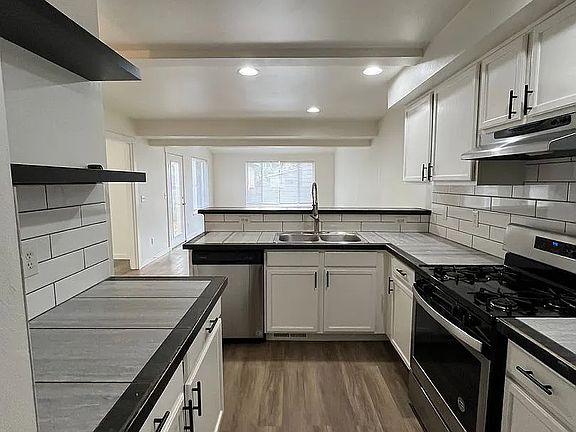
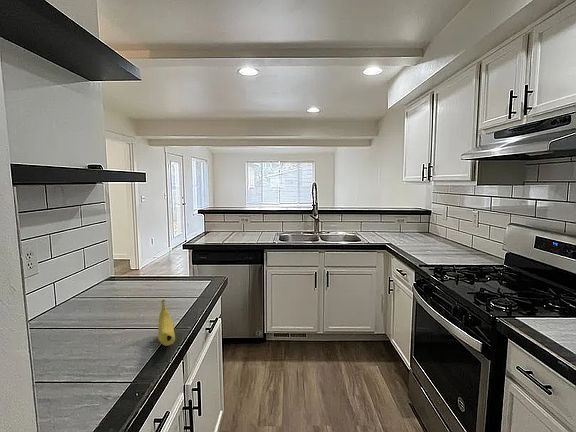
+ fruit (165, 324)
